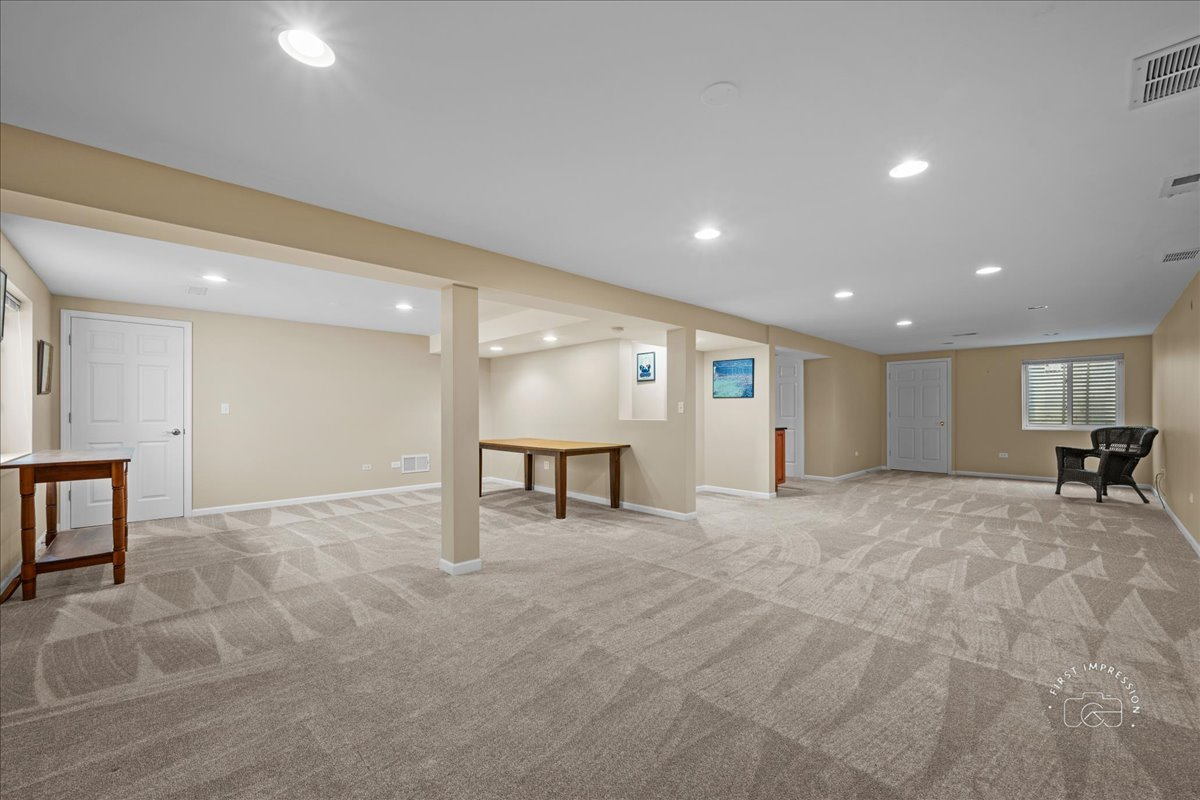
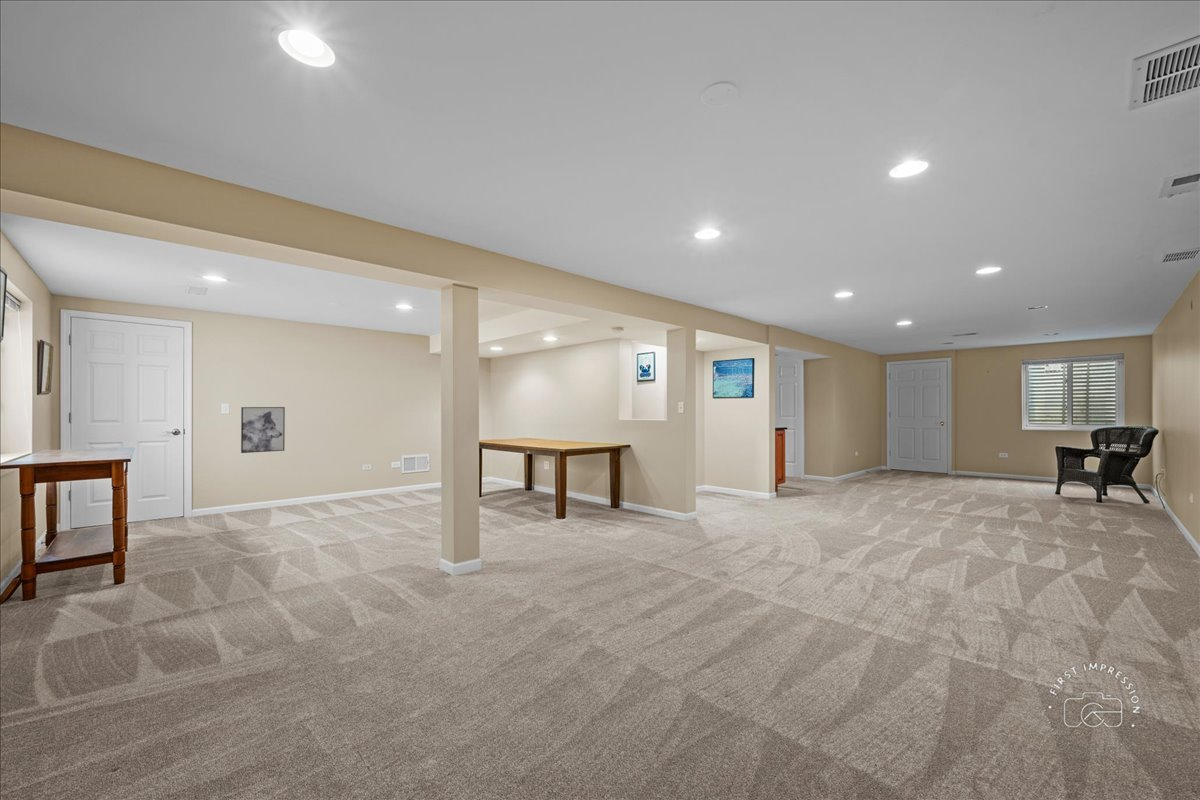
+ wall art (263, 429)
